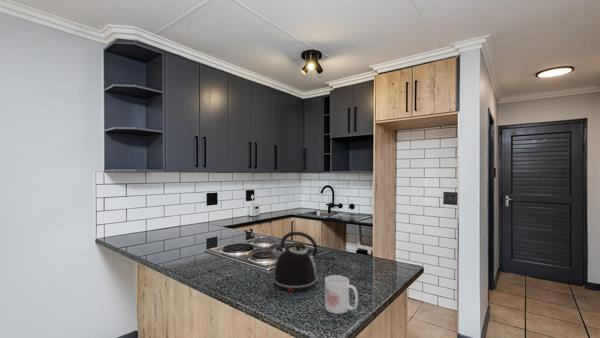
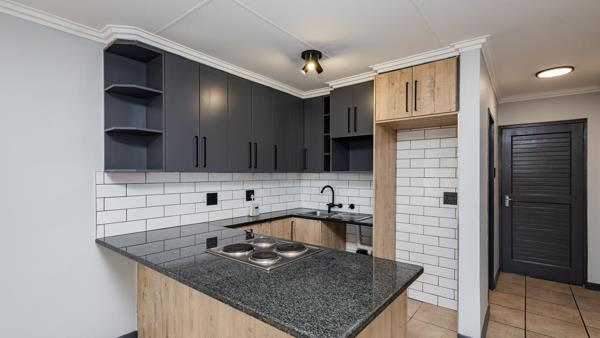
- mug (341, 294)
- kettle (295, 257)
